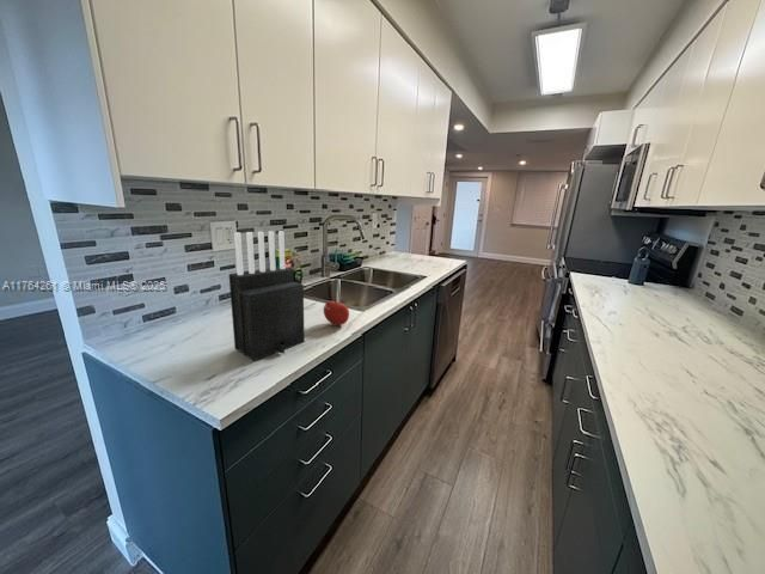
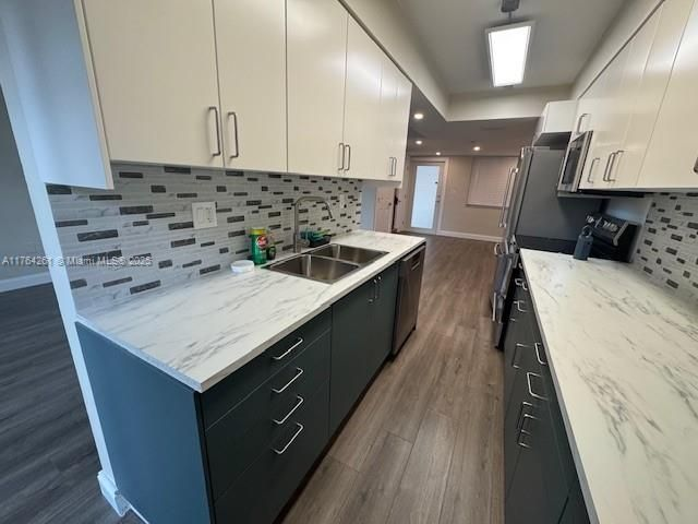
- knife block (270, 292)
- fruit (336, 311)
